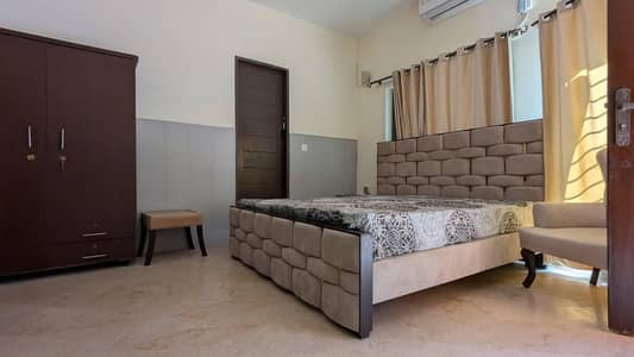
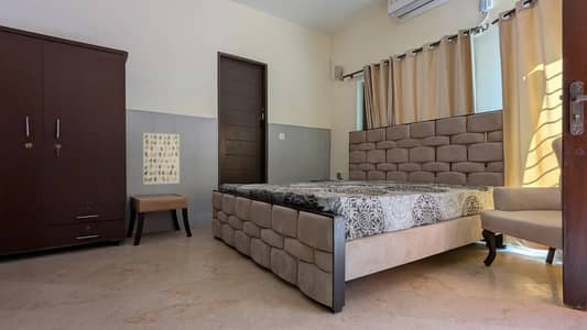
+ wall art (161, 158)
